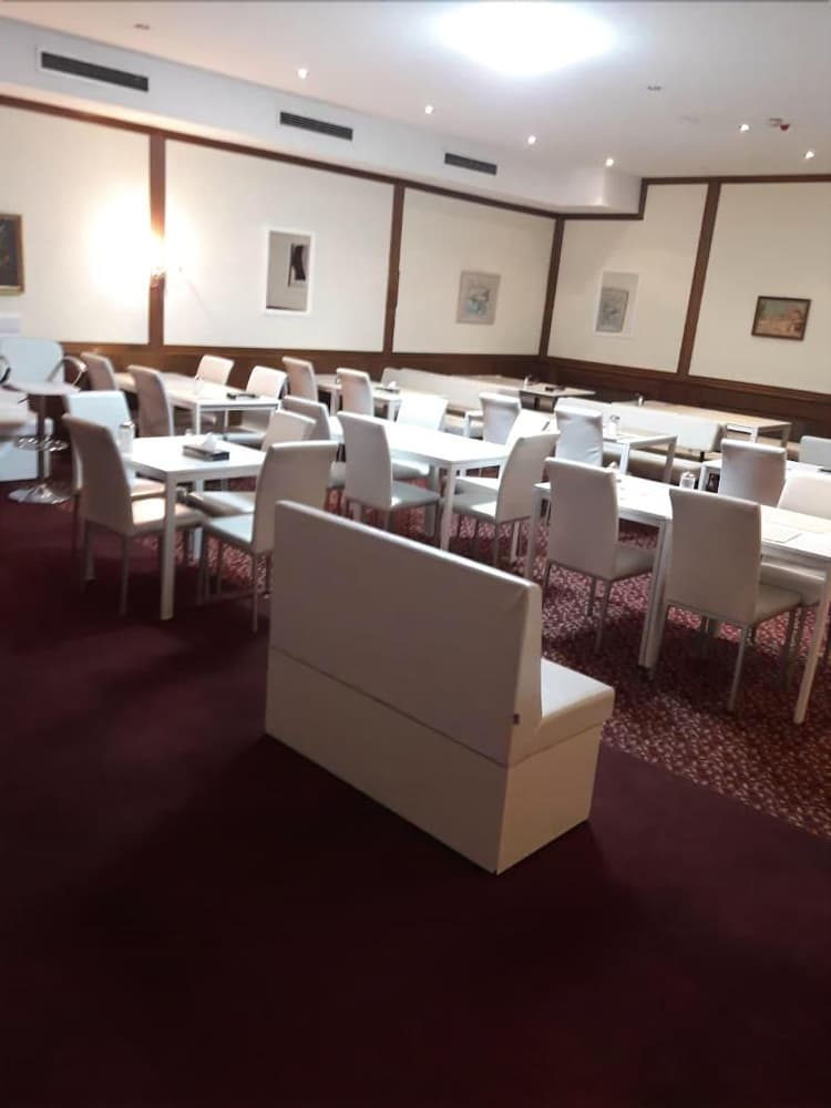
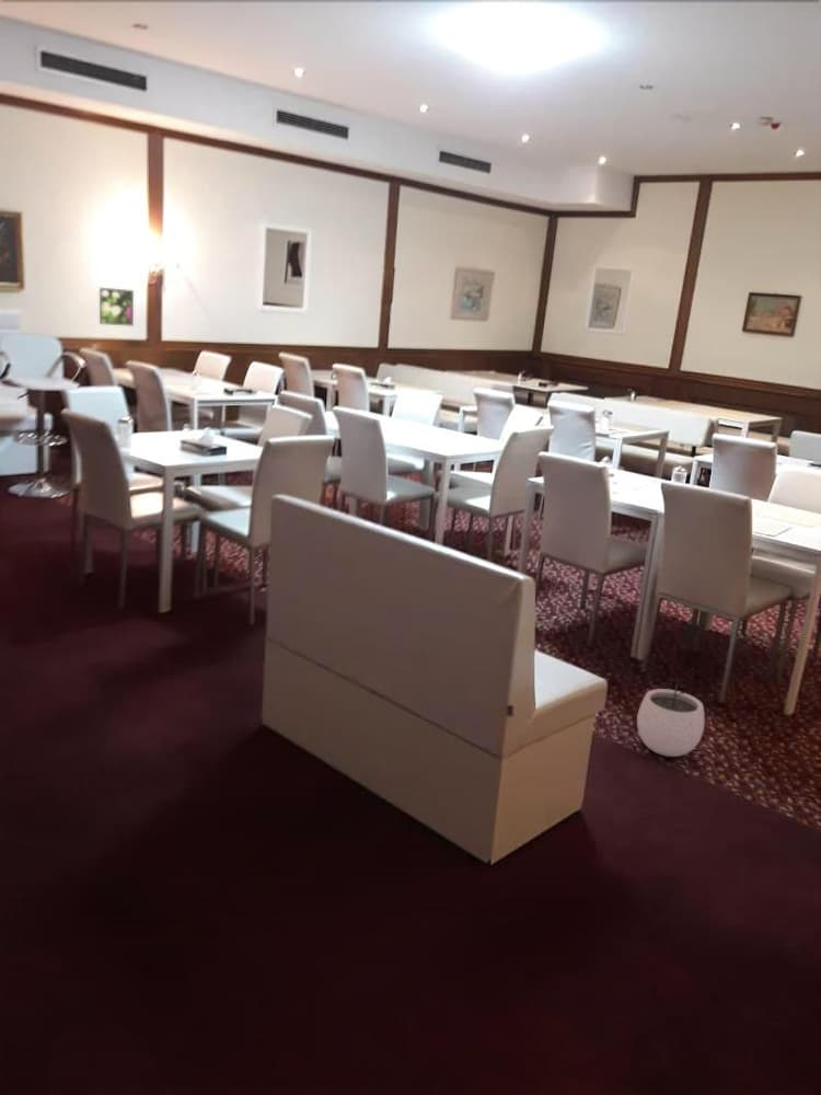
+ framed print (116, 307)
+ plant pot (671, 714)
